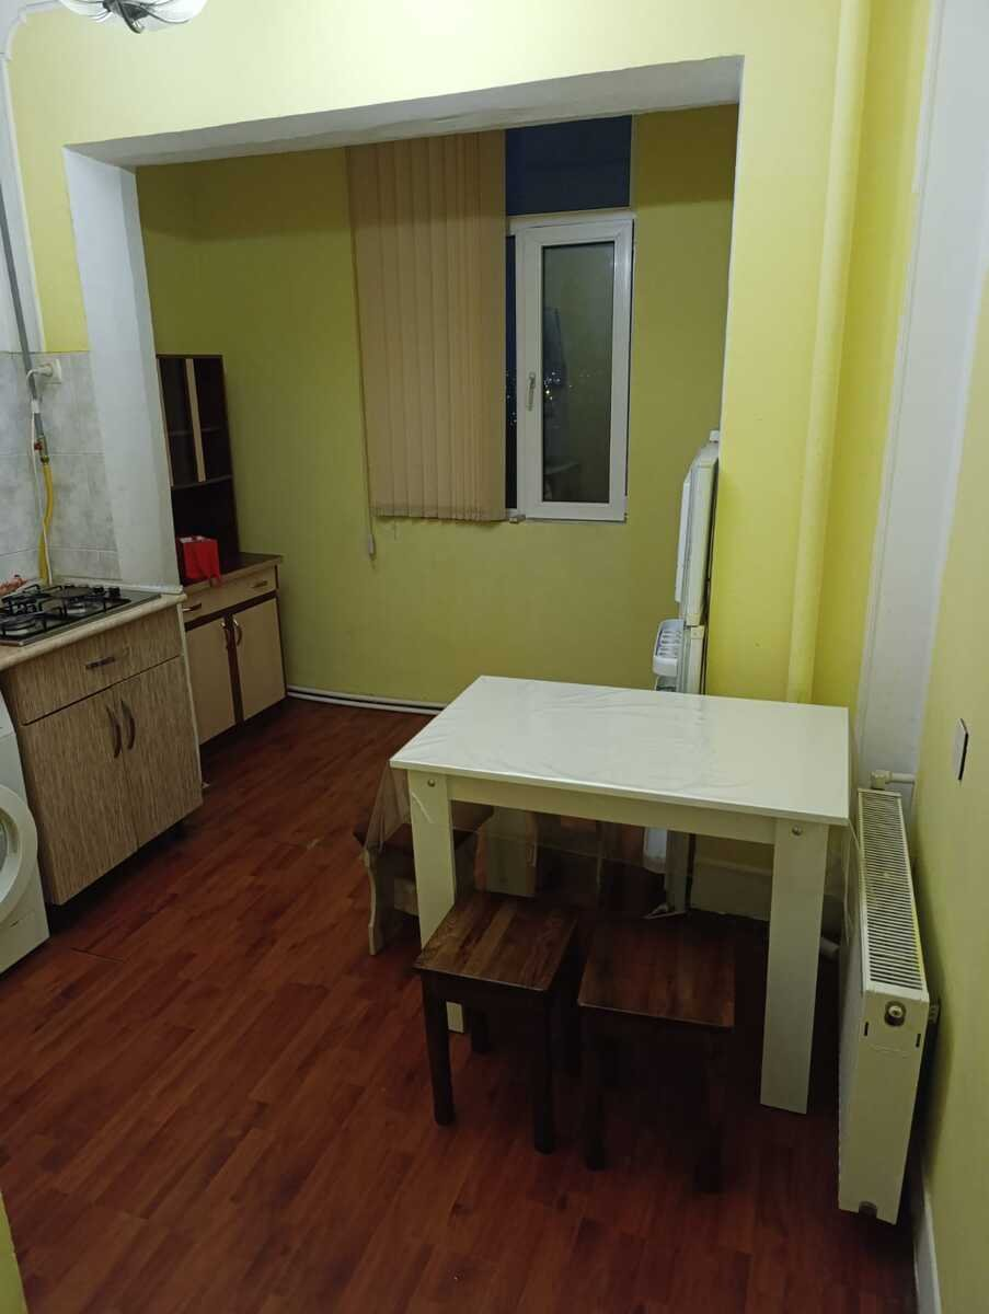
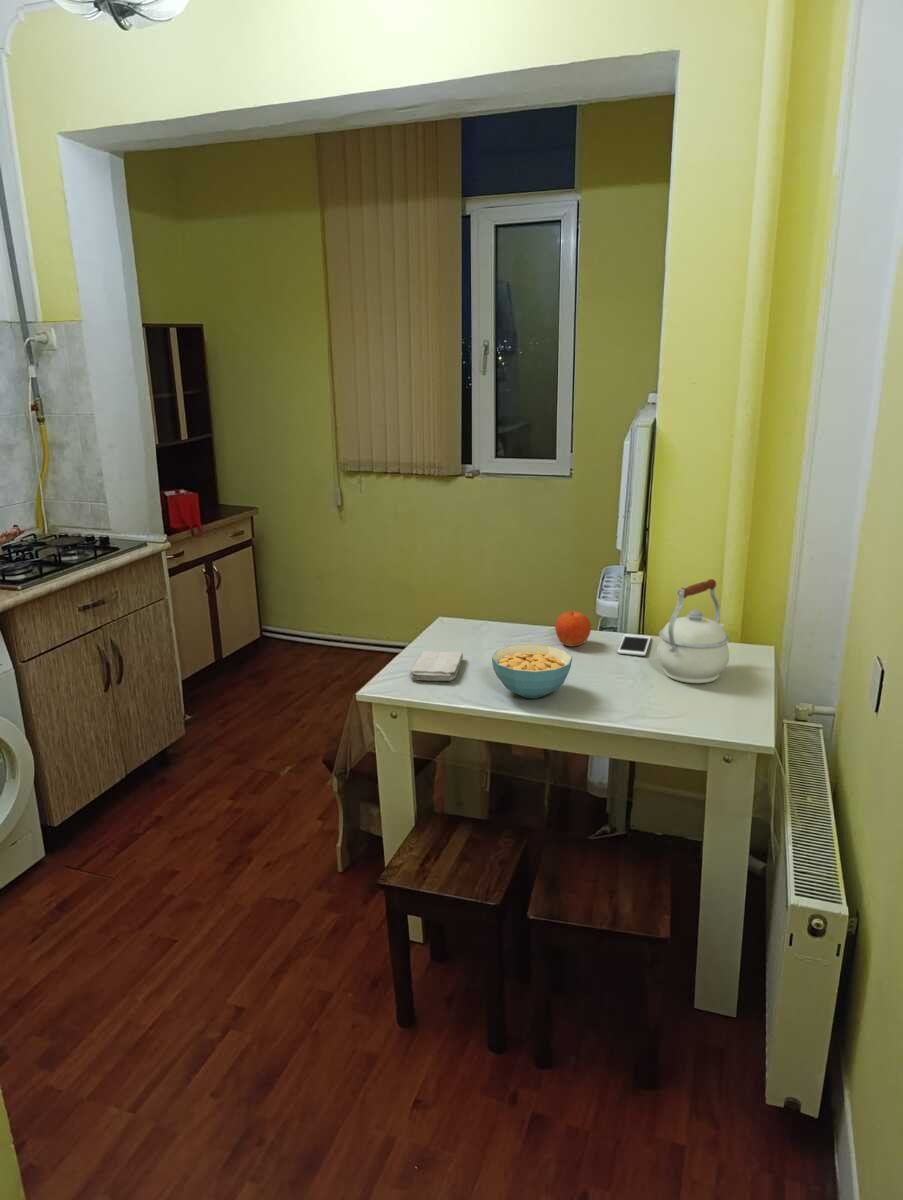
+ cereal bowl (531, 675)
+ cell phone (634, 644)
+ washcloth (437, 664)
+ kettle (697, 628)
+ fruit (572, 628)
